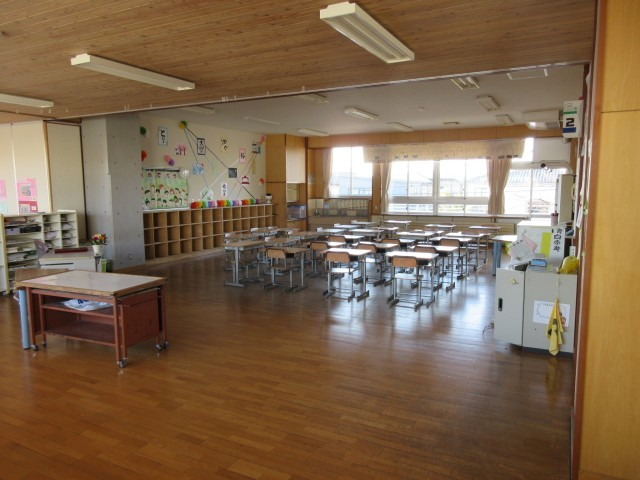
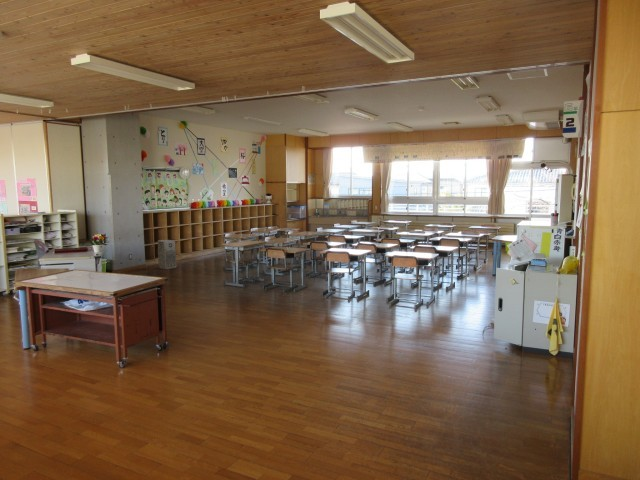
+ air purifier (166, 254)
